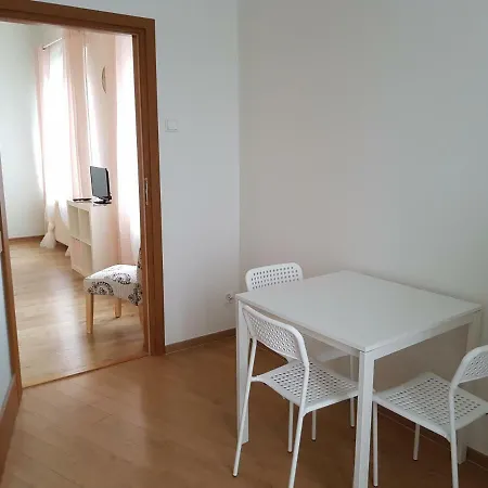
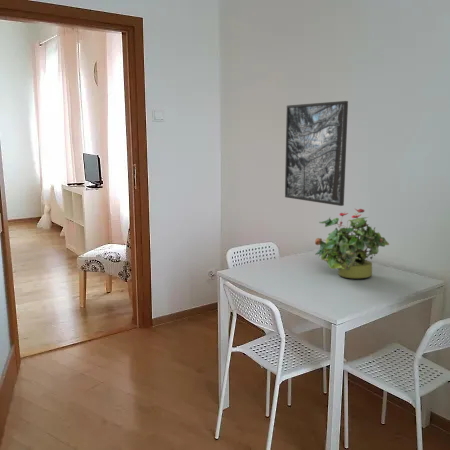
+ potted plant (347, 243)
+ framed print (313, 153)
